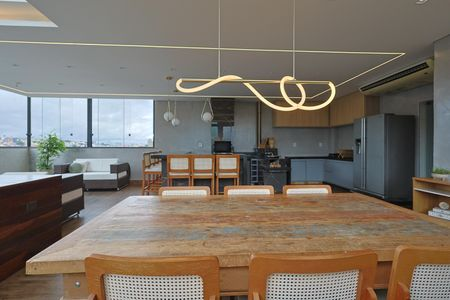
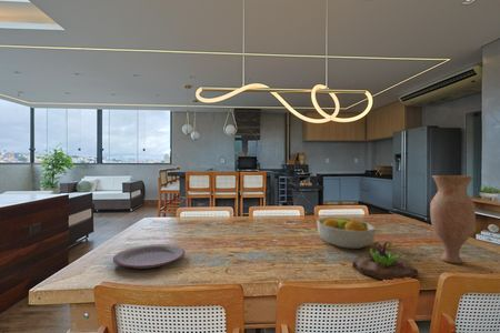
+ succulent planter (383, 255)
+ fruit bowl (343, 228)
+ plate (150, 256)
+ vase (451, 218)
